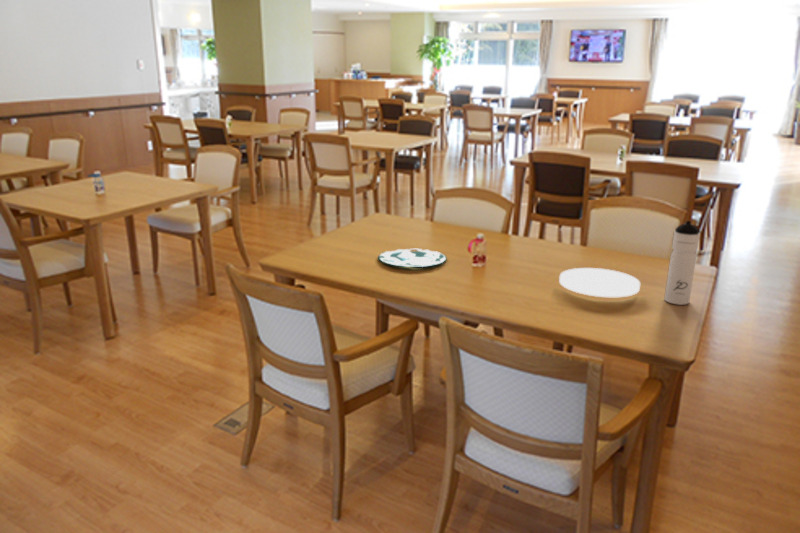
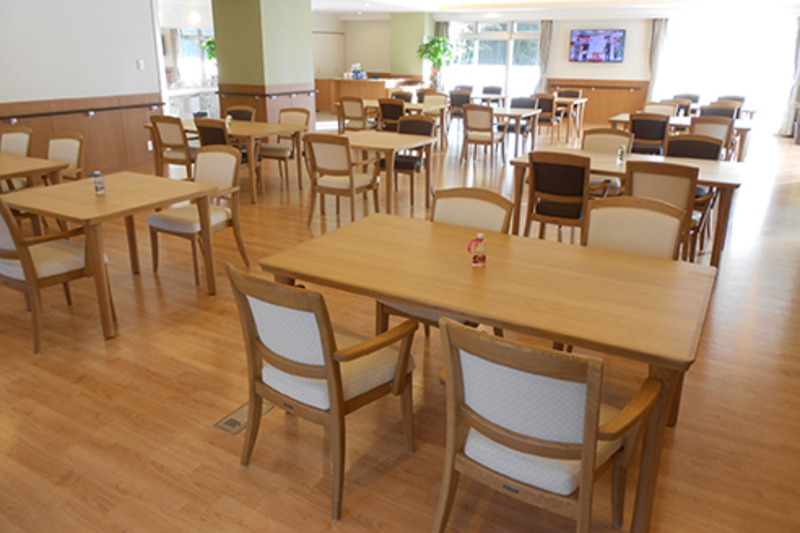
- water bottle (682, 261)
- plate (412, 254)
- plate (599, 281)
